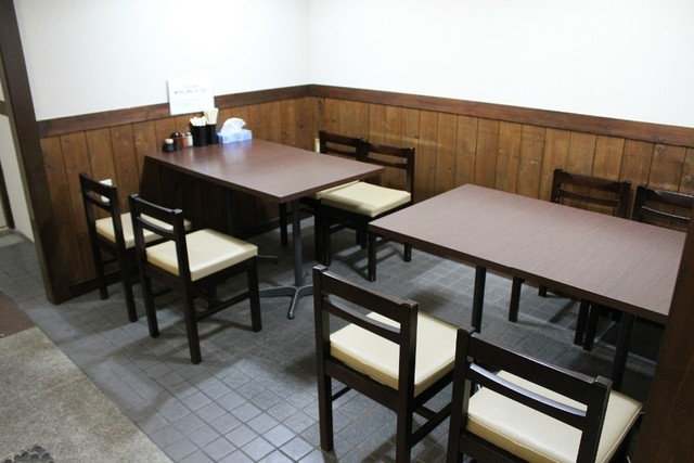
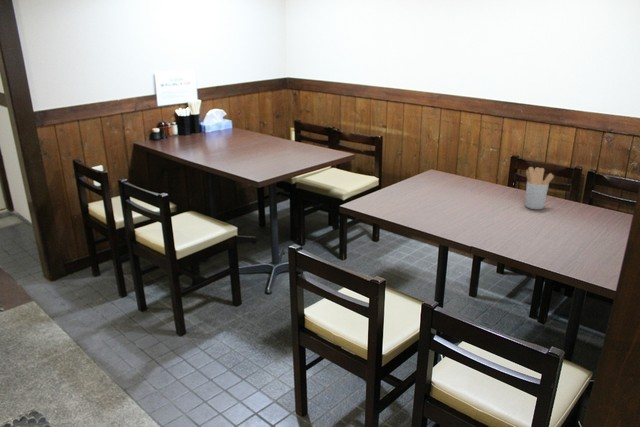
+ utensil holder (536, 187)
